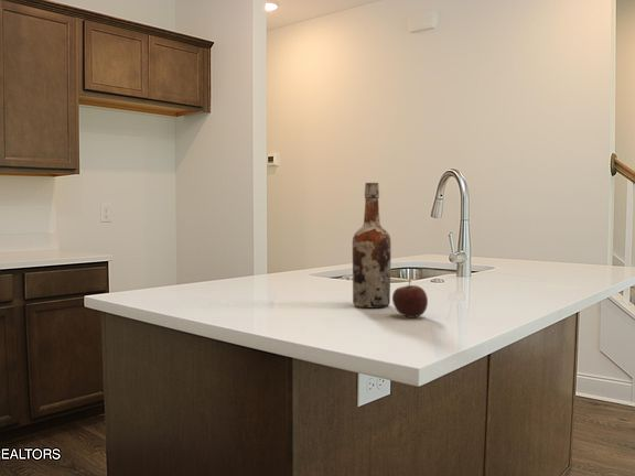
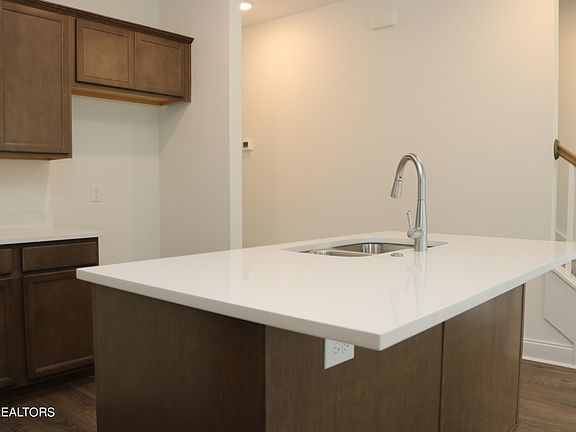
- wine bottle (372, 244)
- apple (409, 298)
